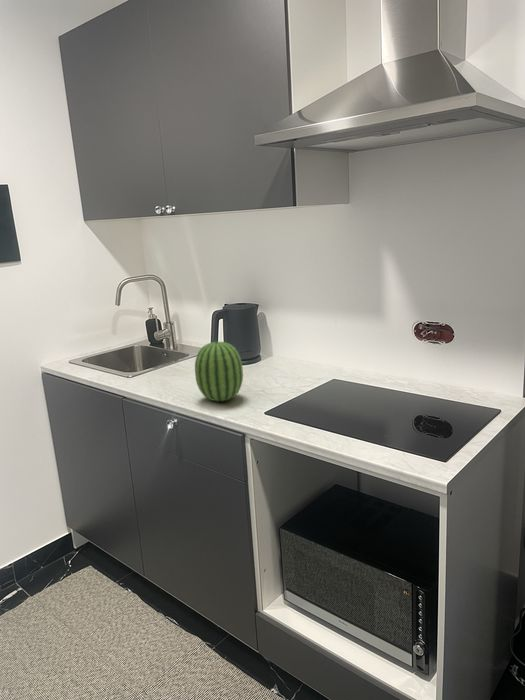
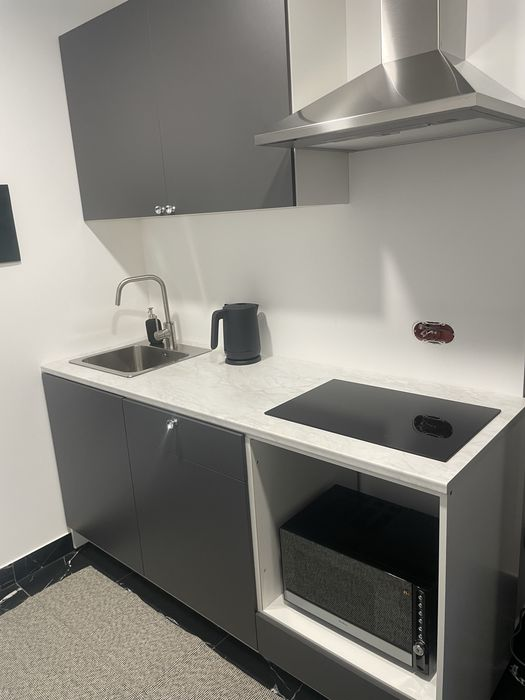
- fruit (218, 370)
